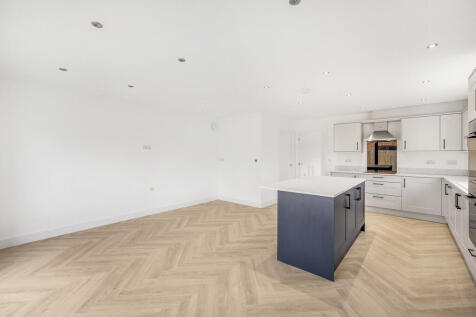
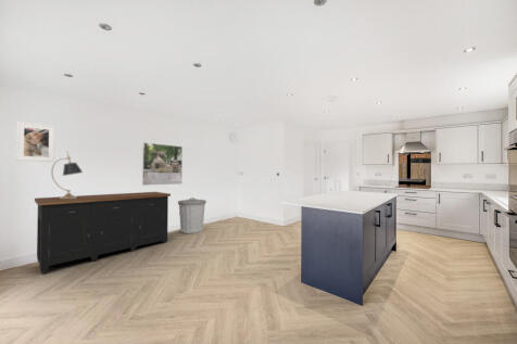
+ trash can (191, 214)
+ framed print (36, 142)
+ sideboard (110, 224)
+ lamp (67, 174)
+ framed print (163, 164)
